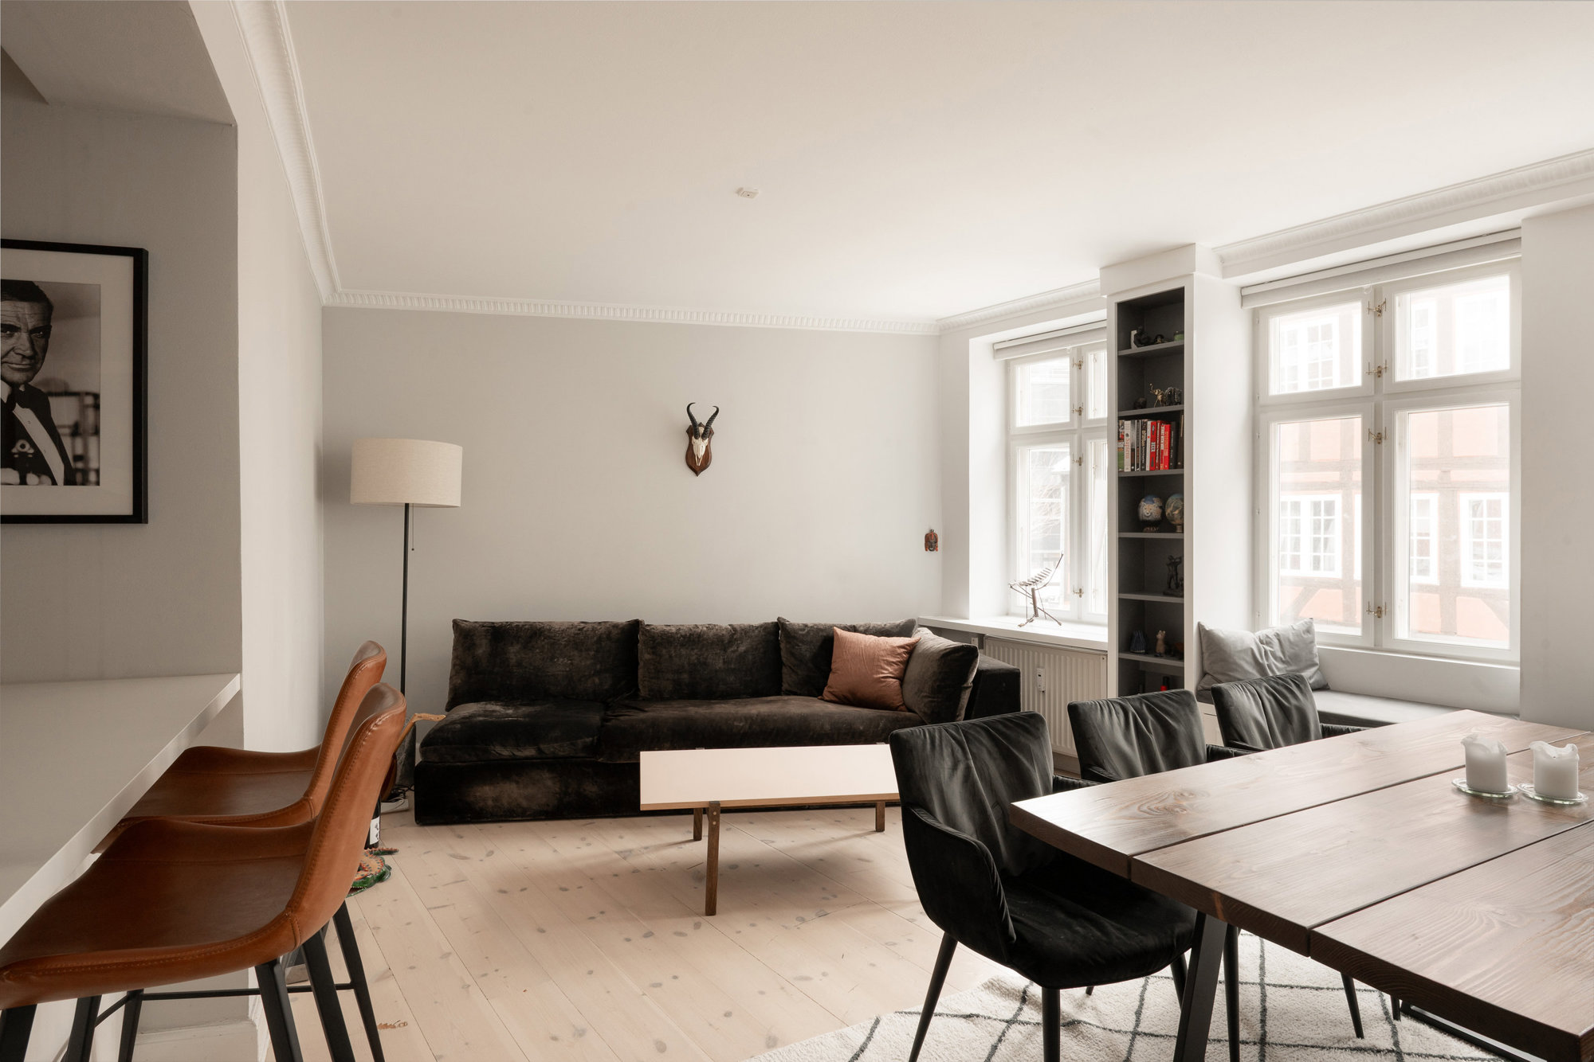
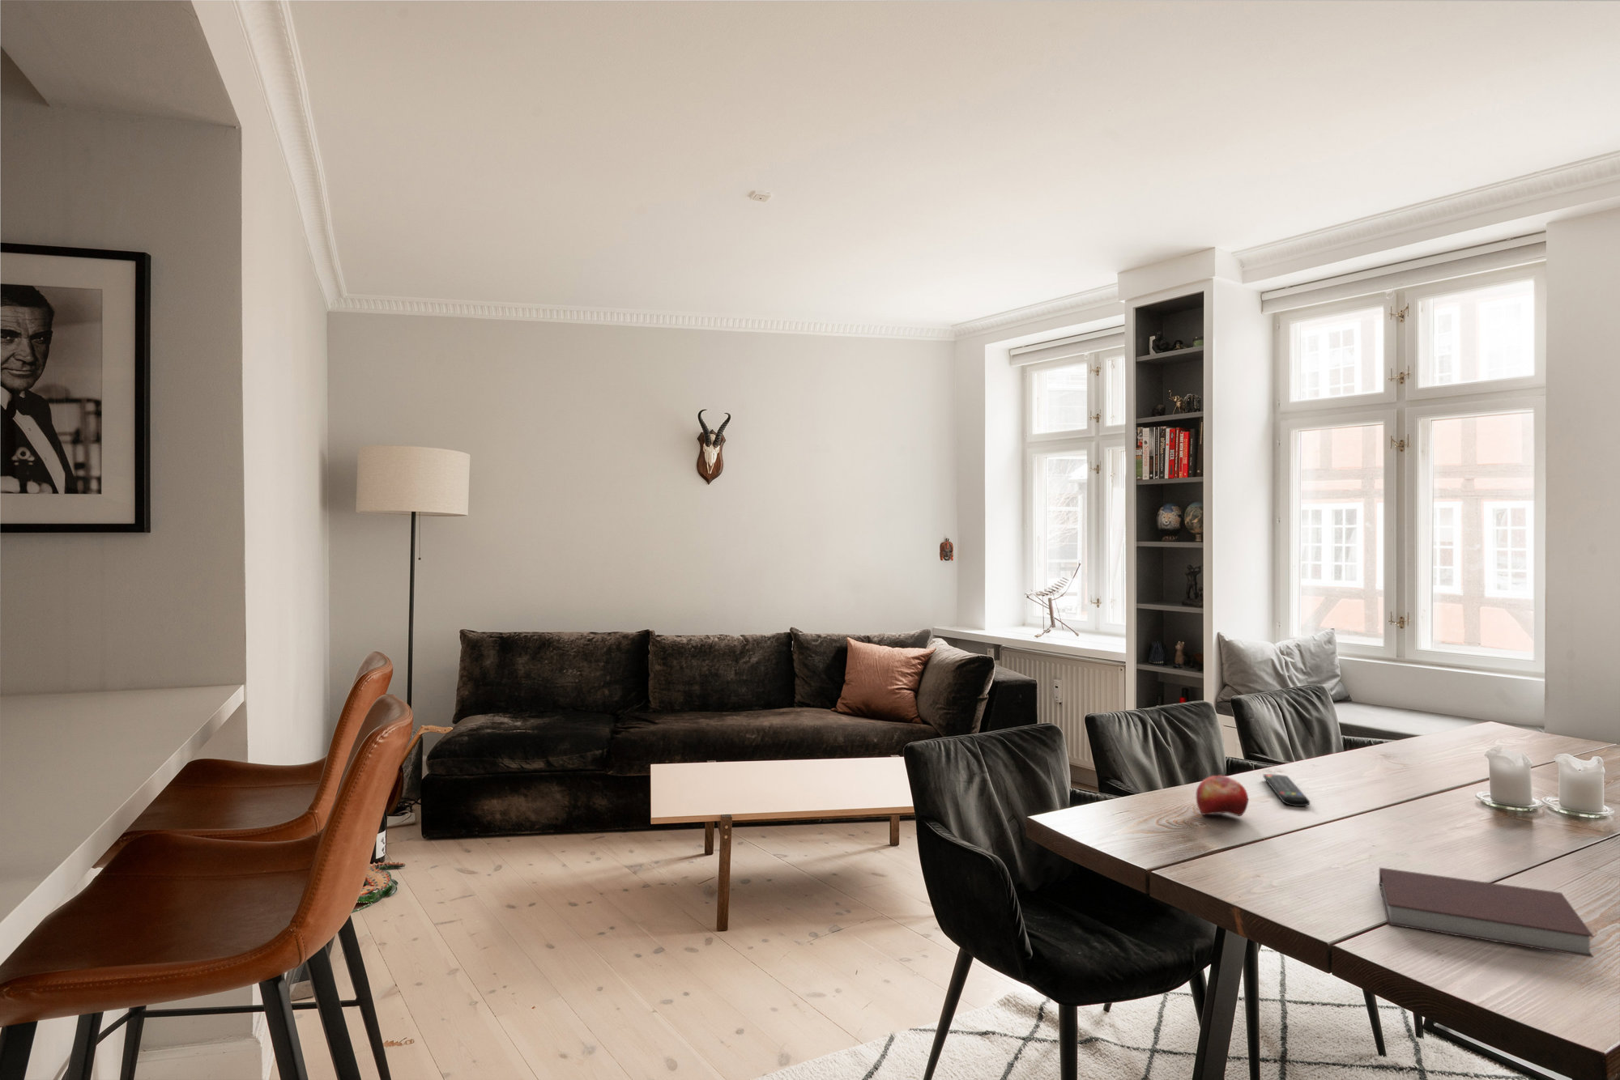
+ fruit (1221, 796)
+ notebook (1475, 908)
+ remote control (1285, 790)
